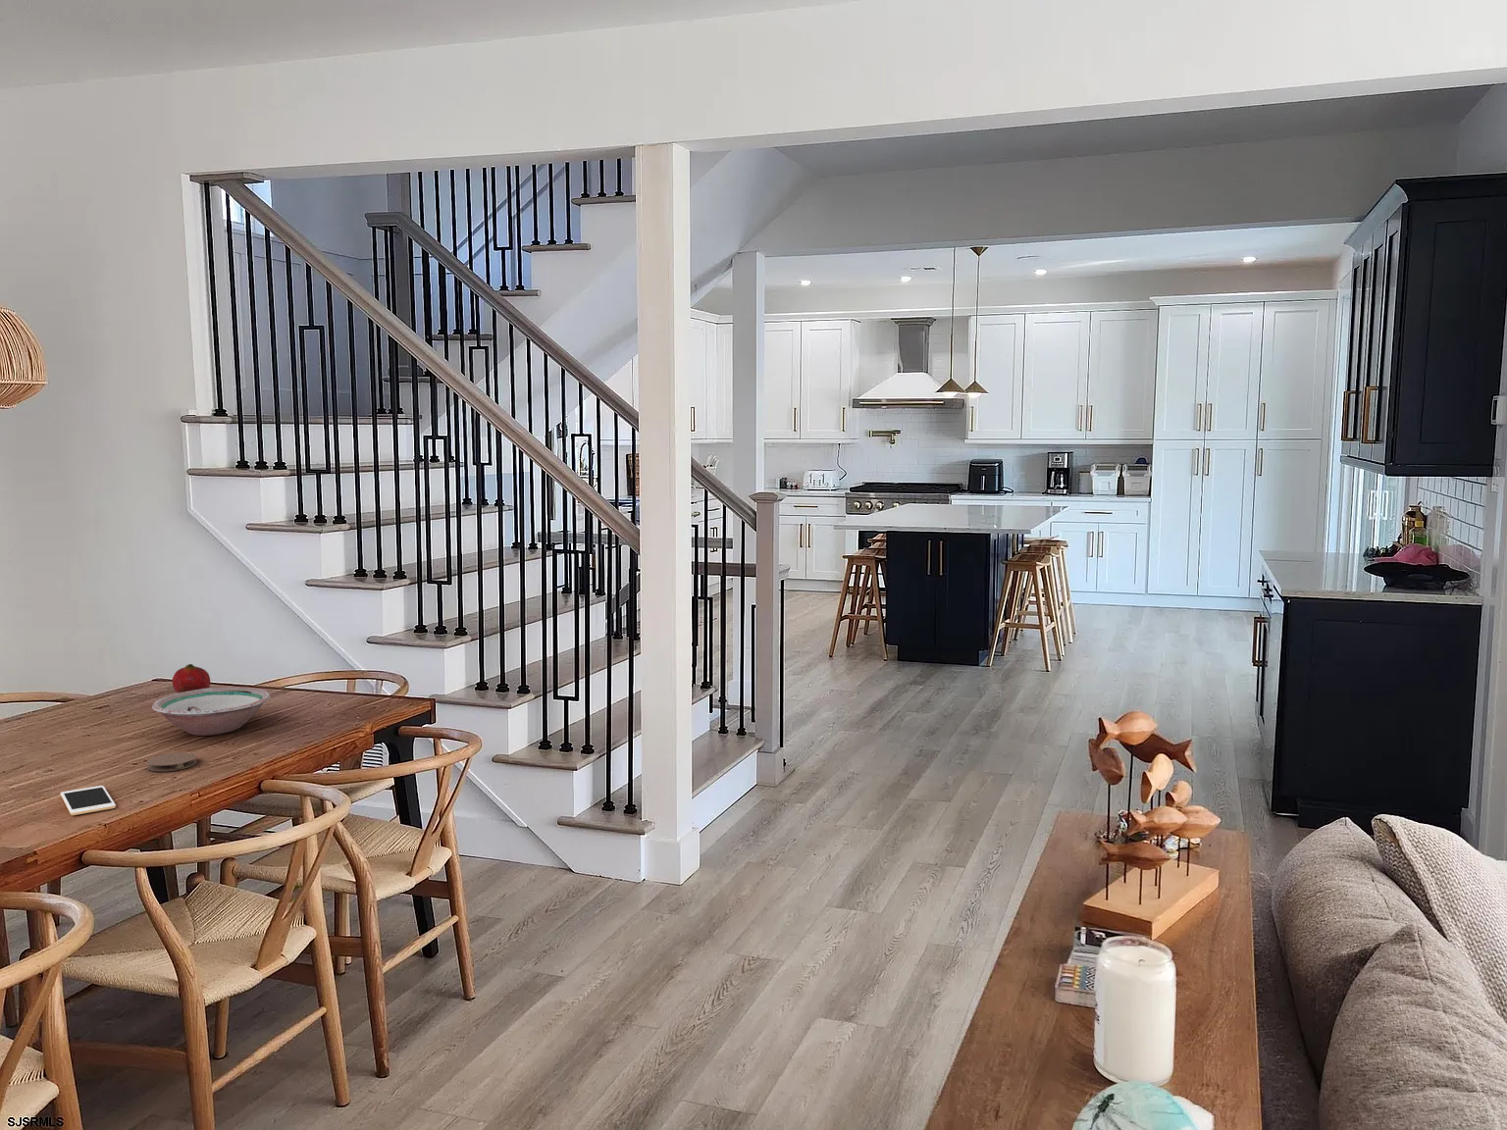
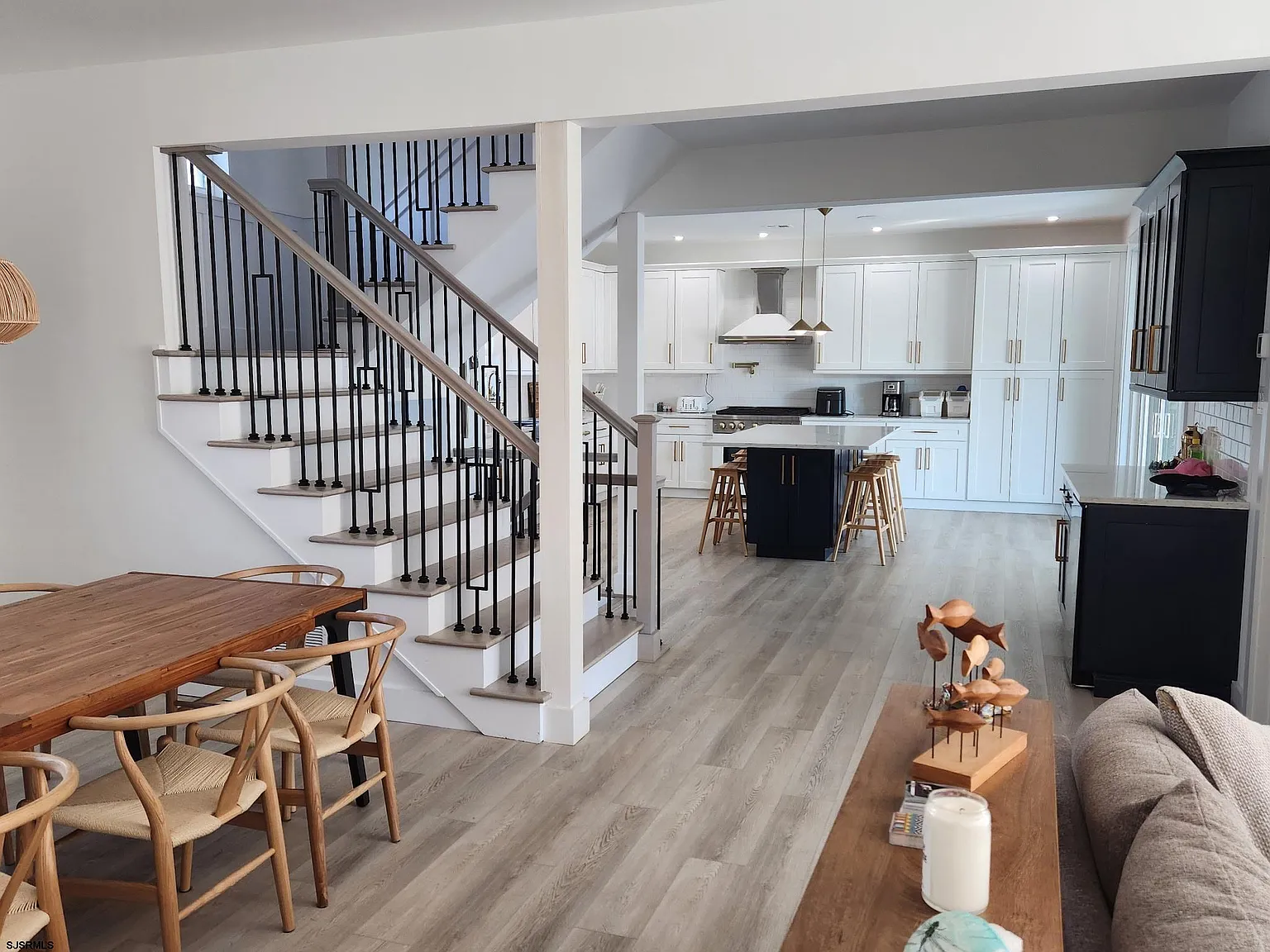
- coaster (172, 761)
- cell phone (88, 800)
- bowl (212, 713)
- fruit (191, 680)
